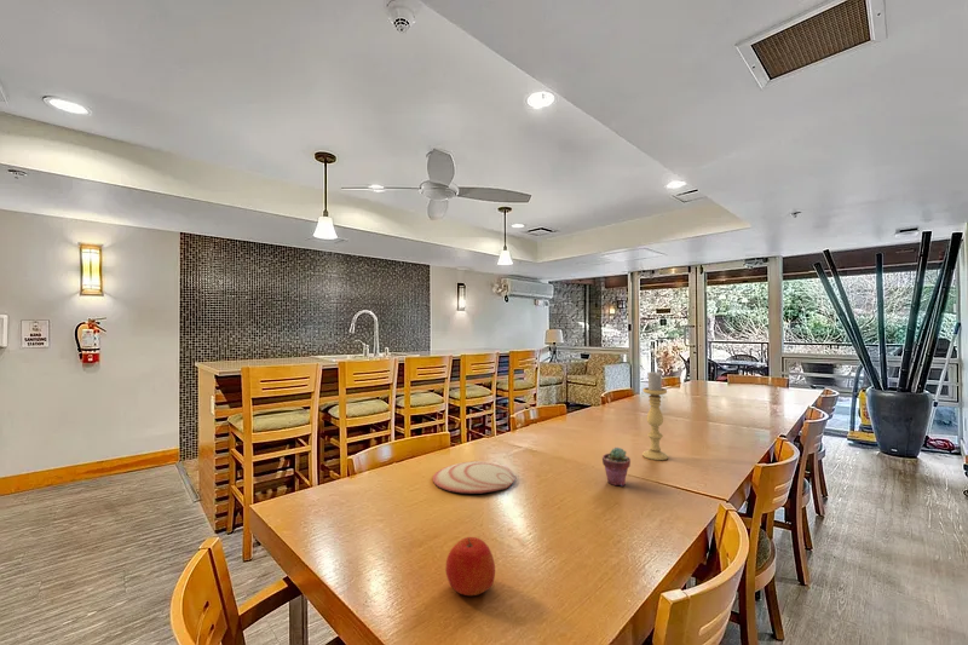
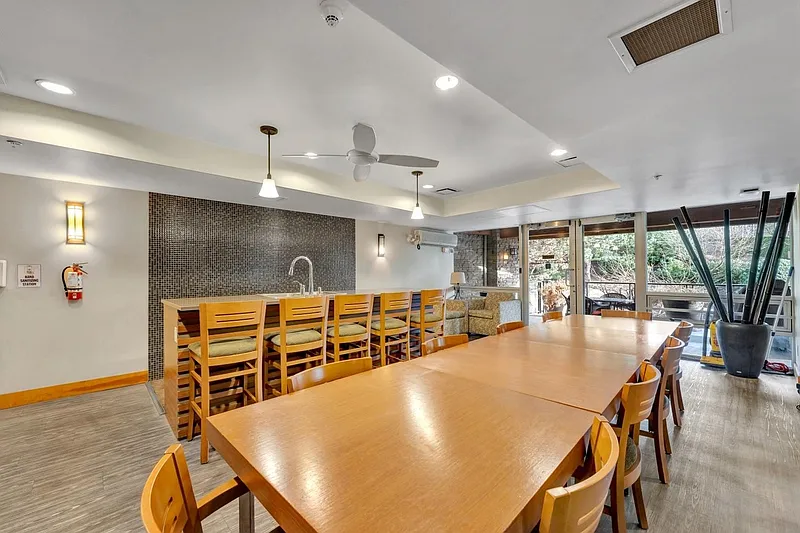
- candle holder (655, 413)
- apple (469, 562)
- plate (473, 473)
- potted succulent (616, 465)
